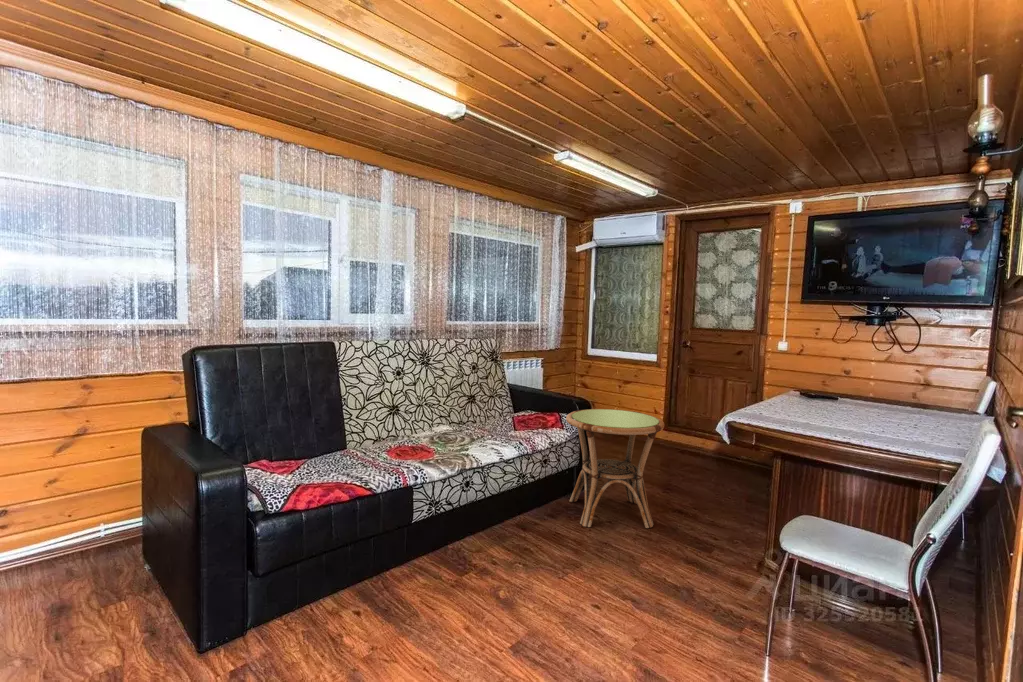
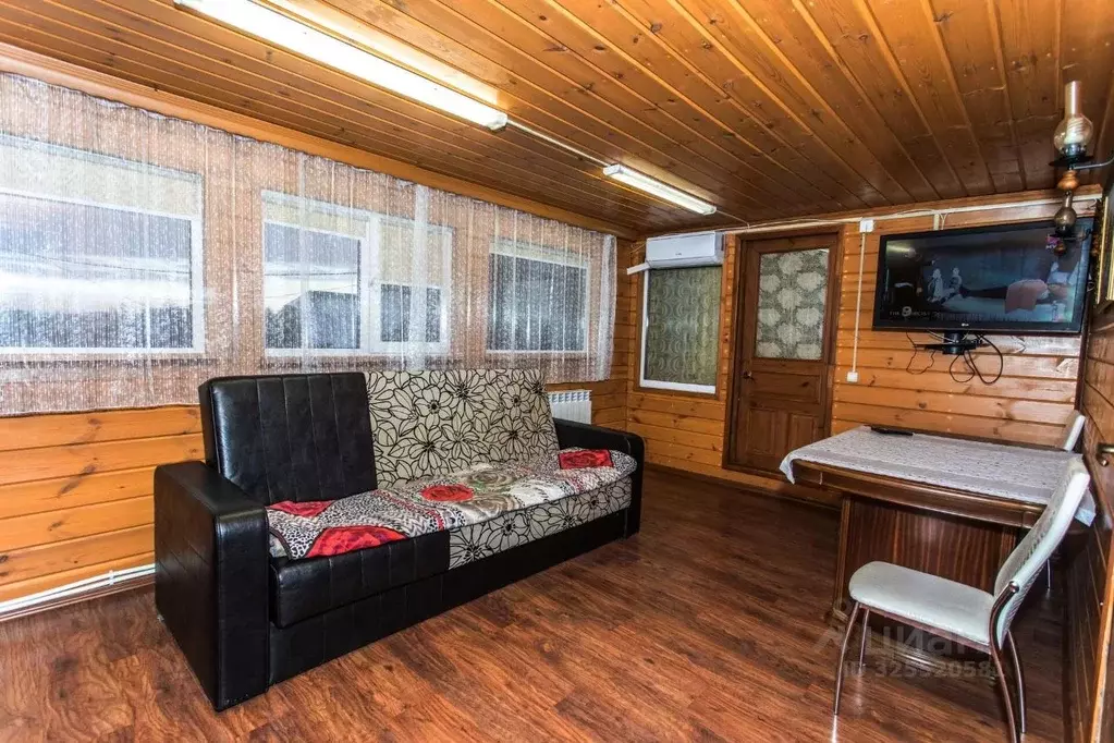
- side table (612, 465)
